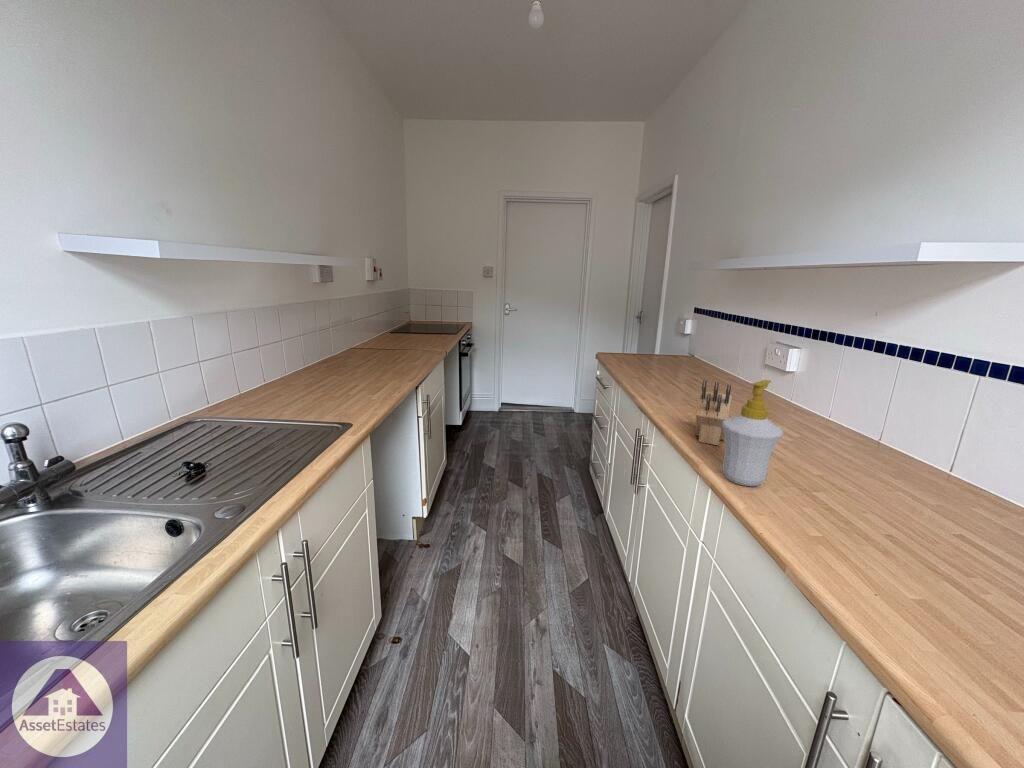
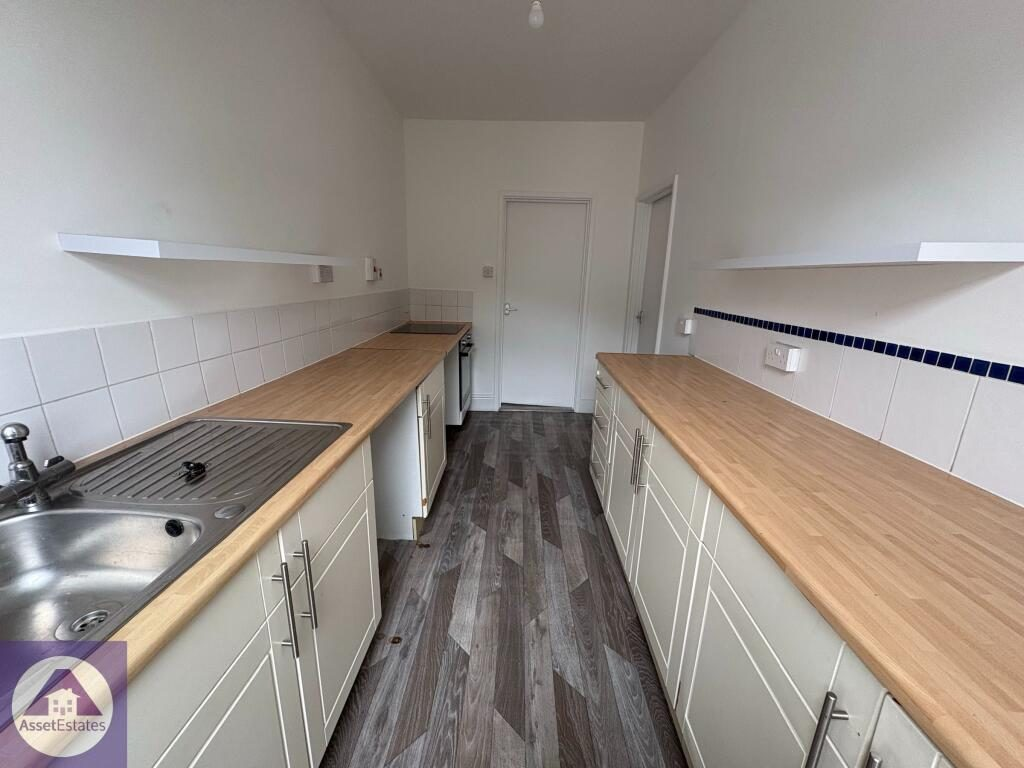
- knife block (714, 406)
- soap bottle (750, 432)
